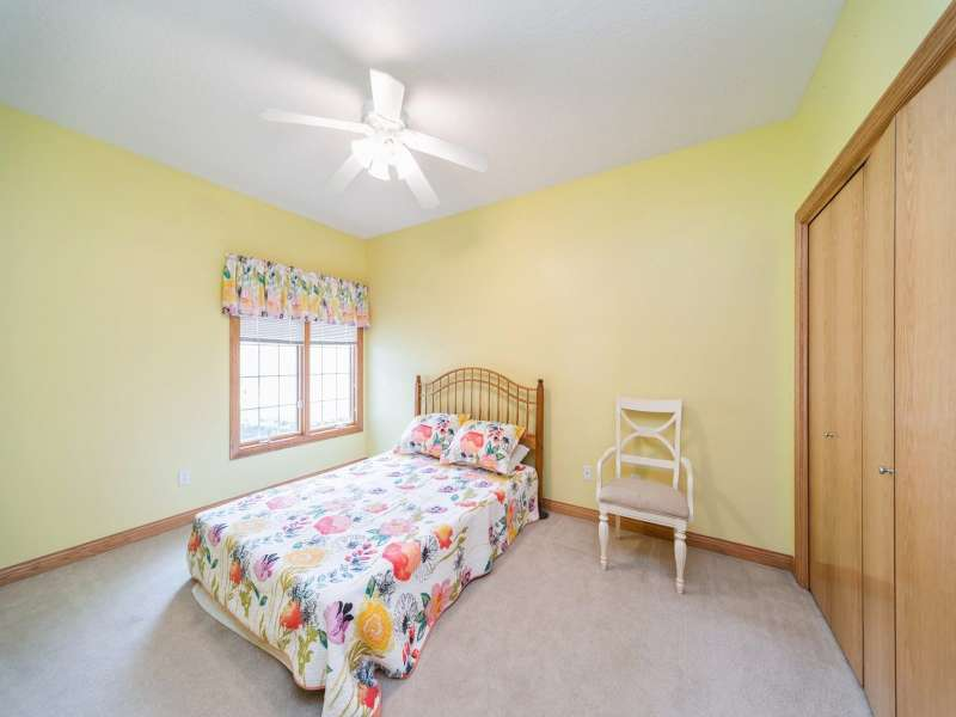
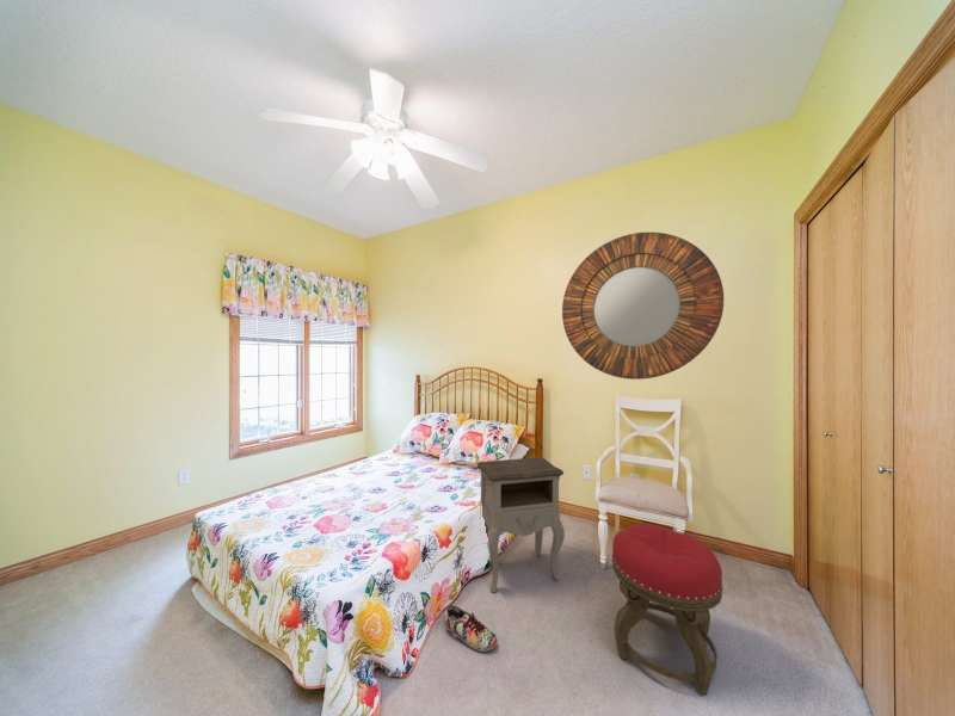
+ home mirror (634, 305)
+ nightstand (518, 519)
+ shoe (469, 626)
+ stool (663, 594)
